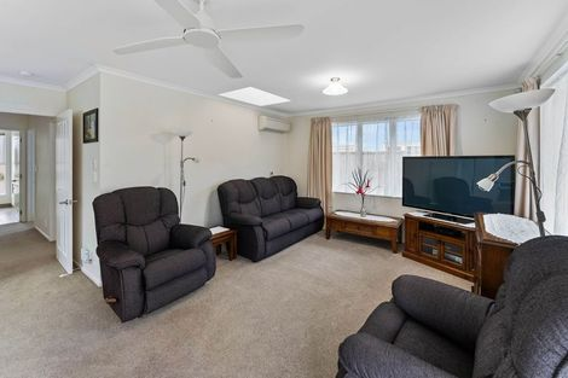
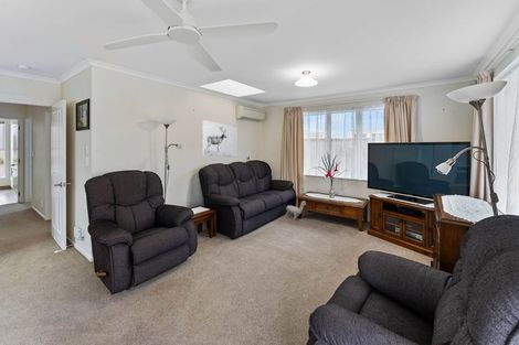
+ wall art (221, 140)
+ plush toy (295, 209)
